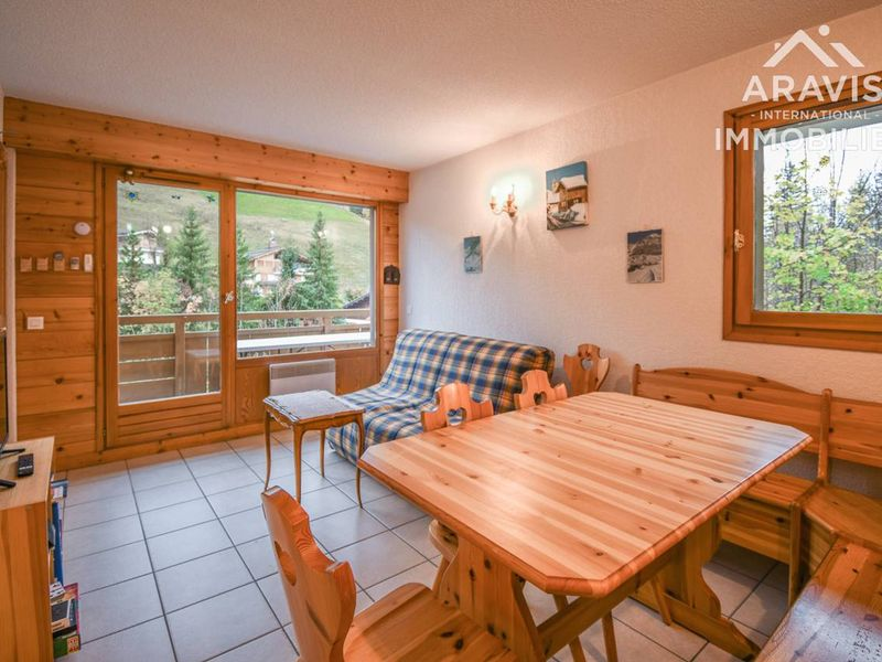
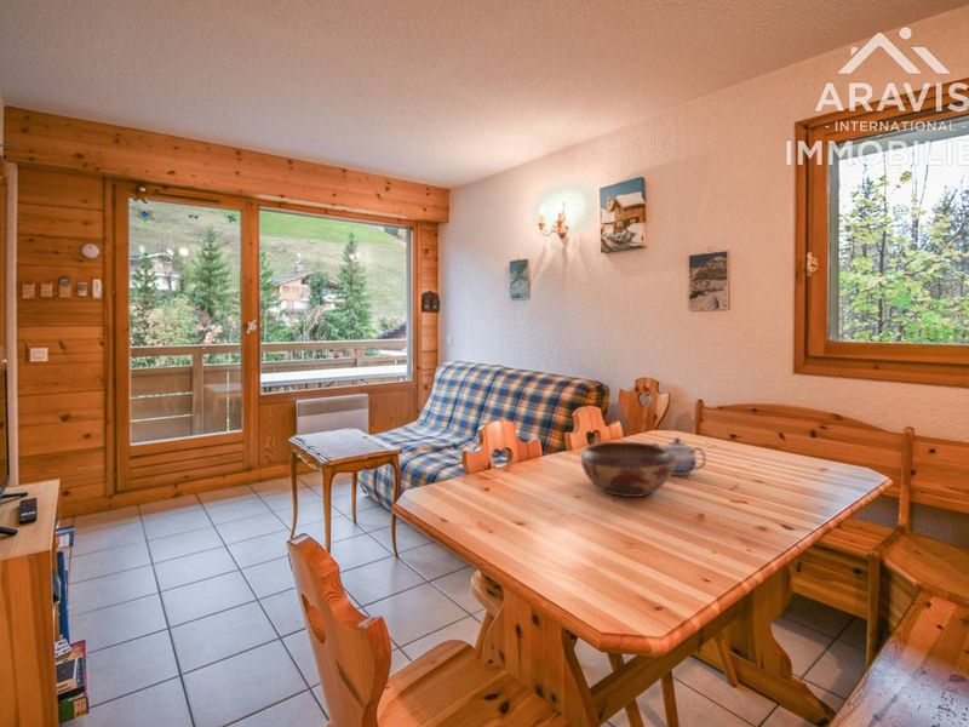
+ decorative bowl (626, 469)
+ teapot (677, 456)
